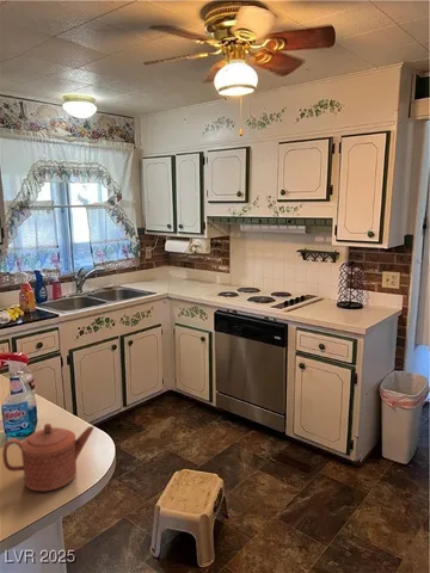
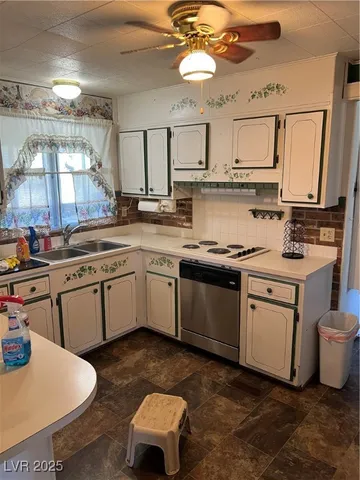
- teapot (49, 450)
